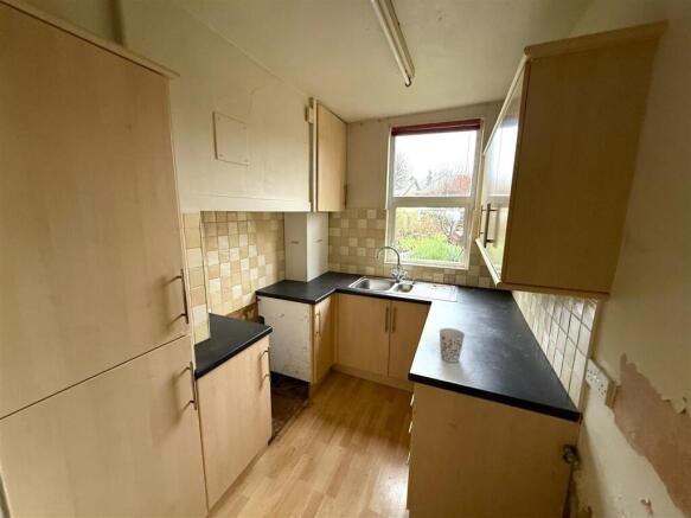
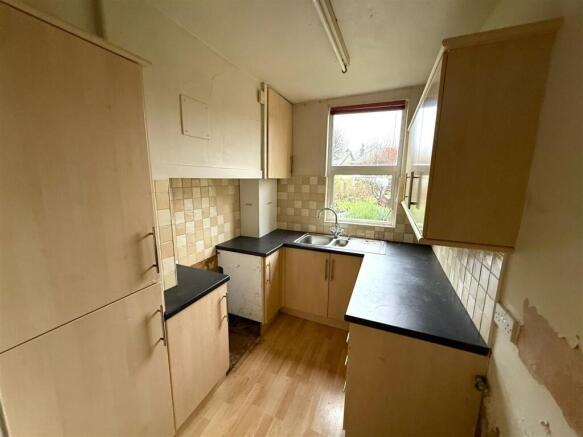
- cup (450, 345)
